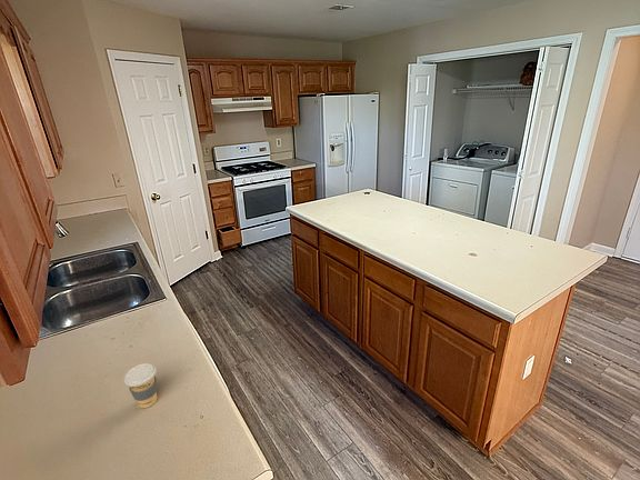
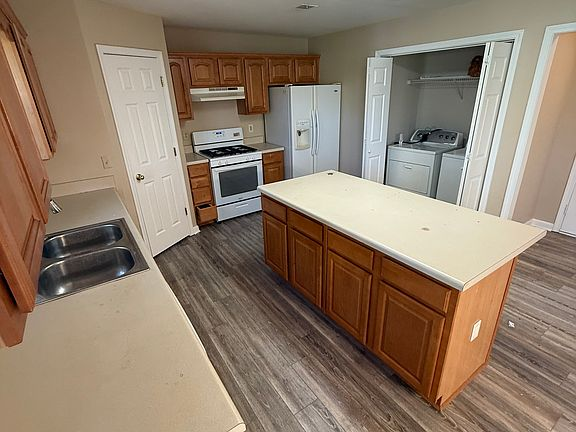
- coffee cup (143, 387)
